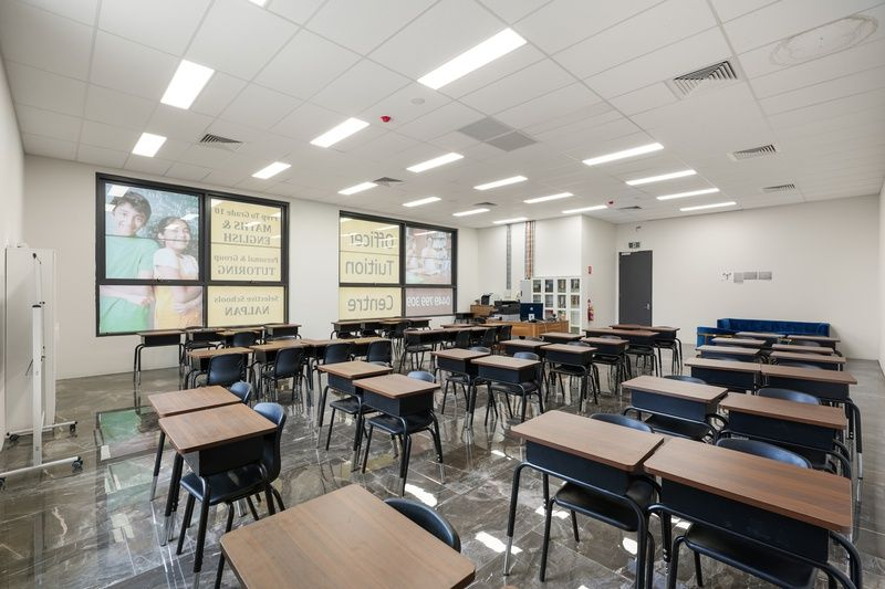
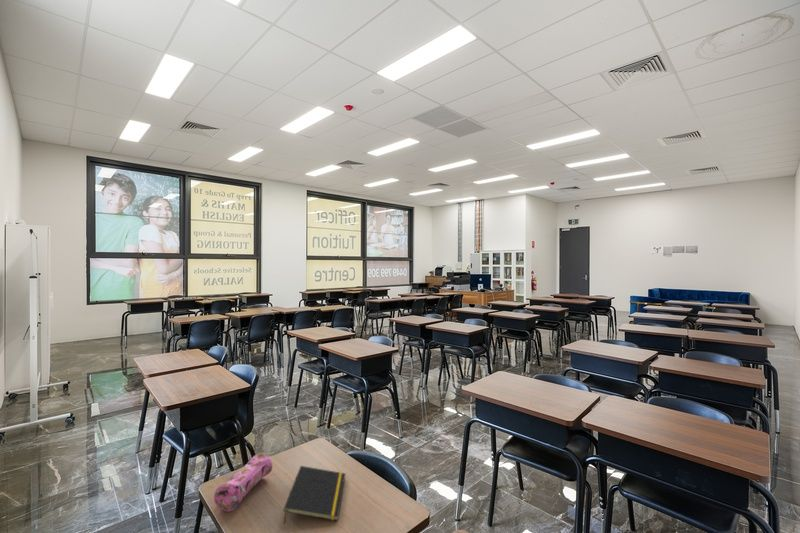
+ pencil case (245, 479)
+ notepad (317, 490)
